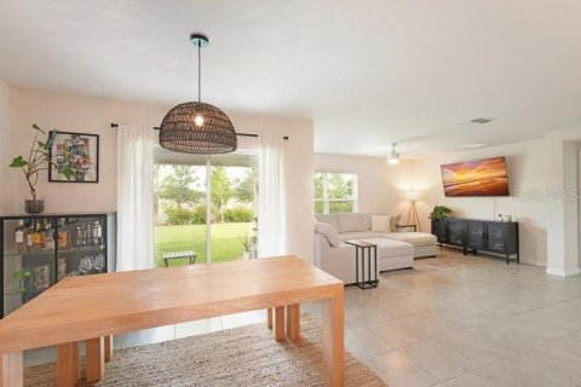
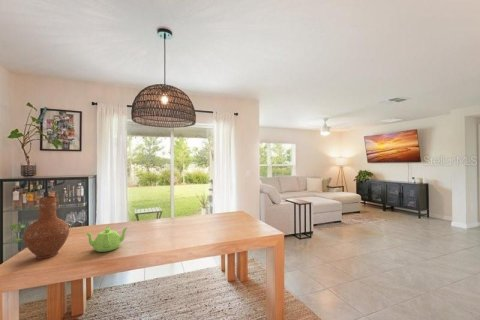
+ vase (47, 226)
+ teapot (107, 238)
